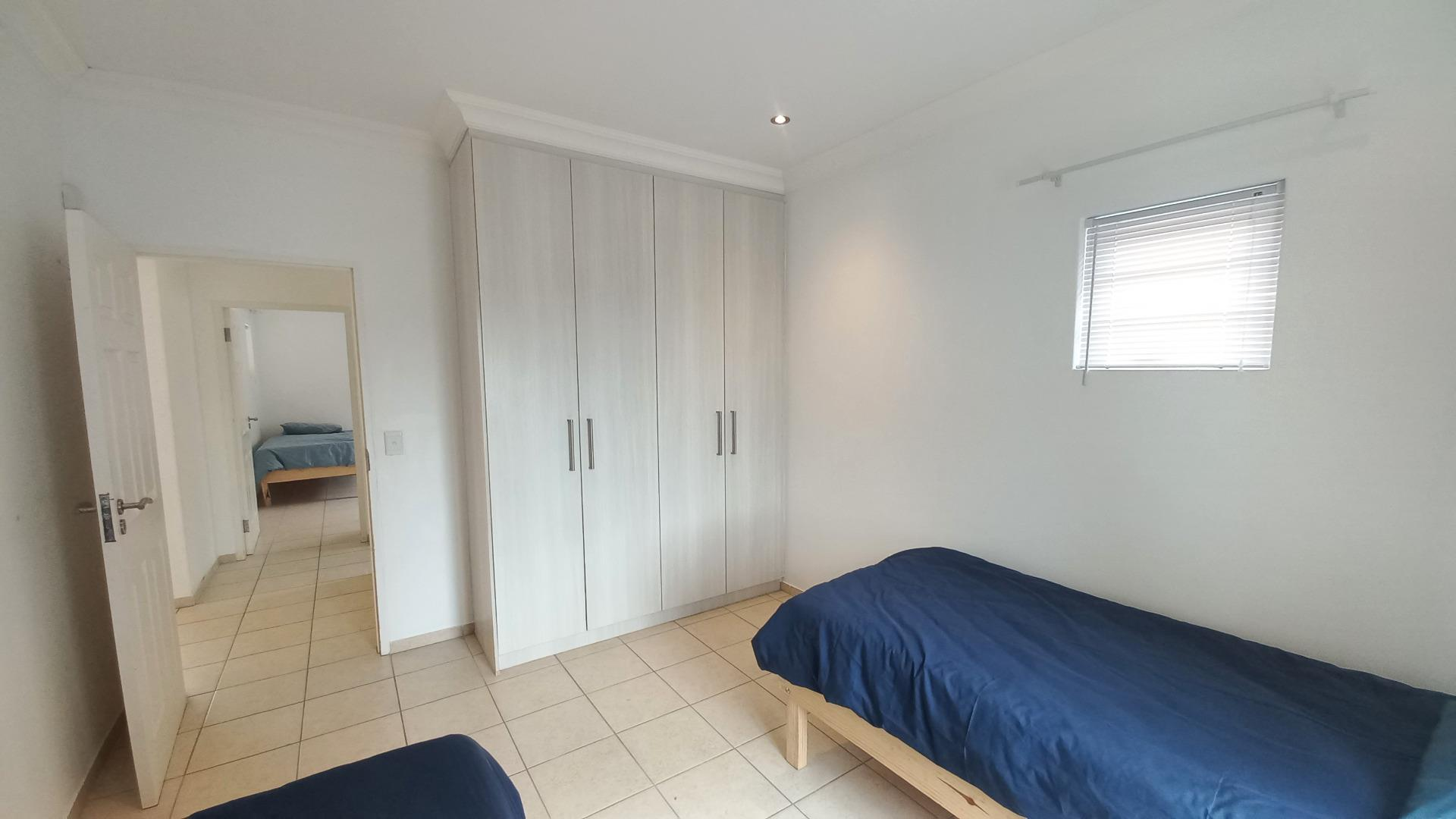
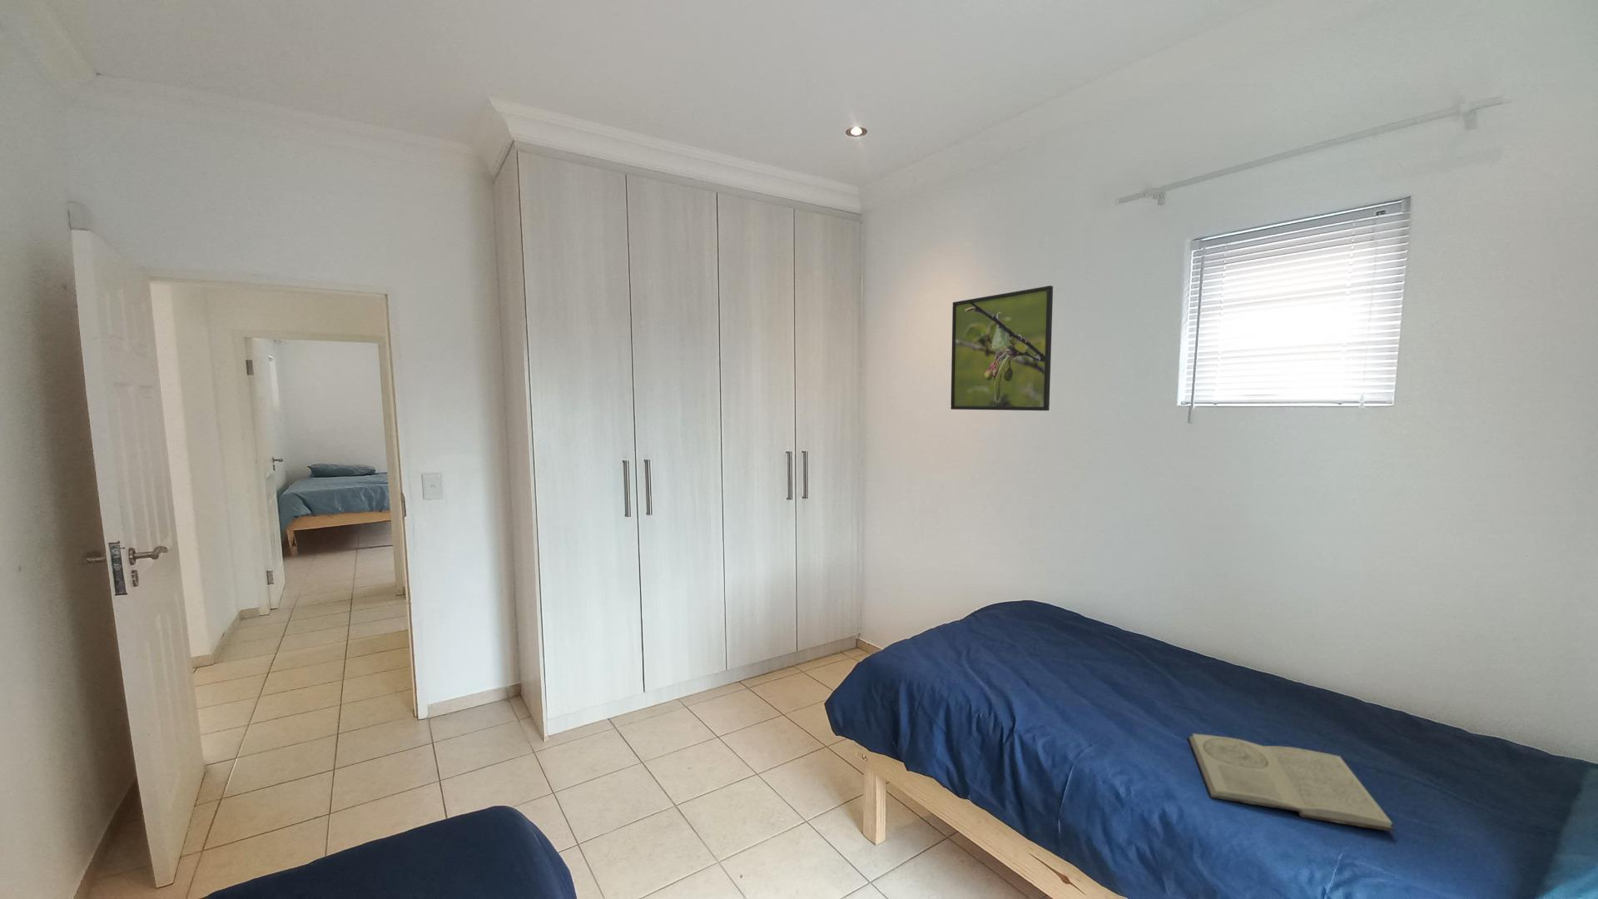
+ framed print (997, 352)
+ book (1278, 775)
